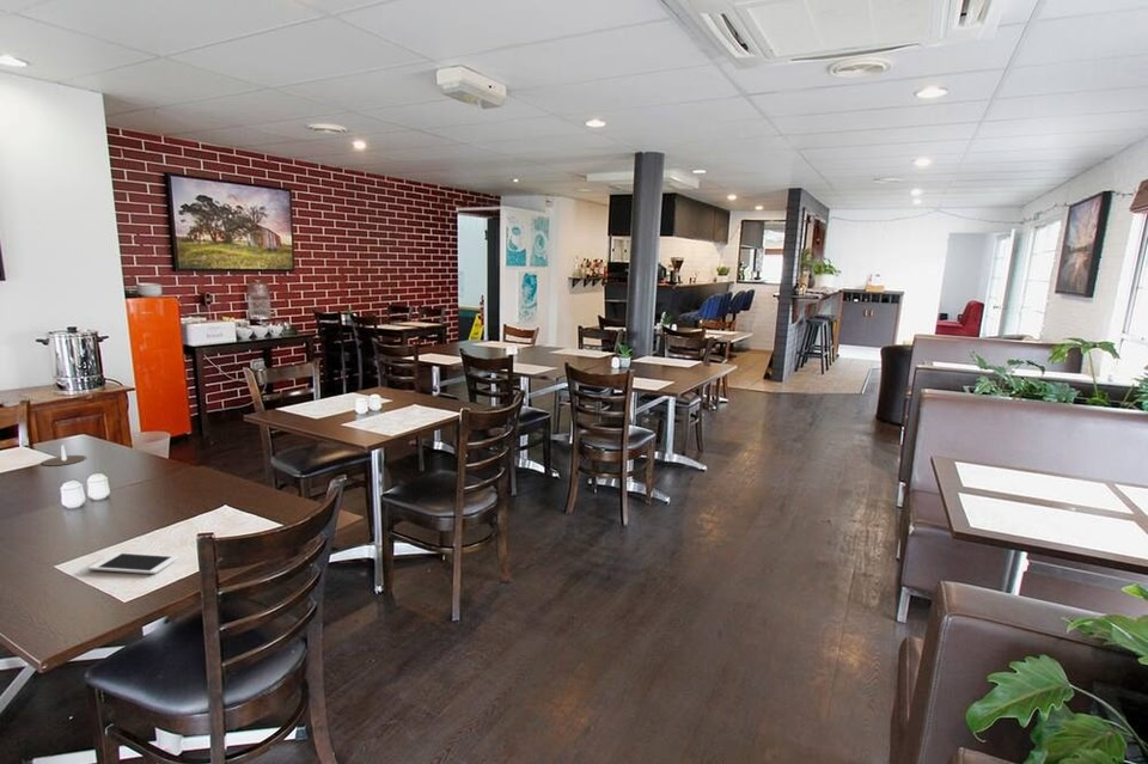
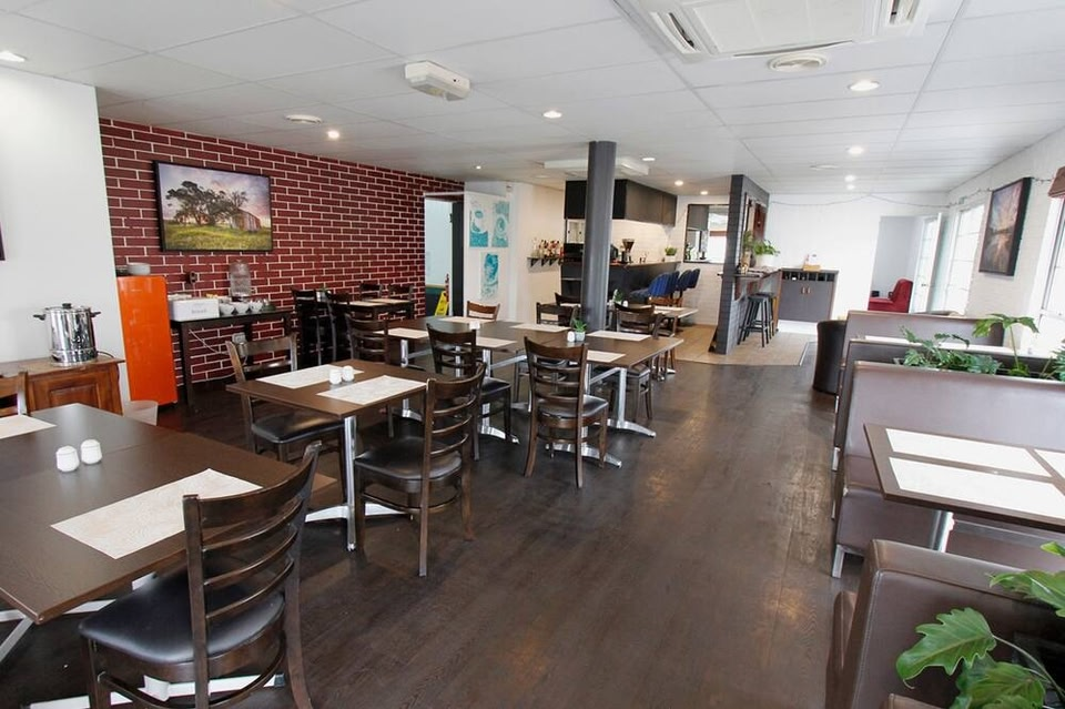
- candle (63, 452)
- cell phone (134, 562)
